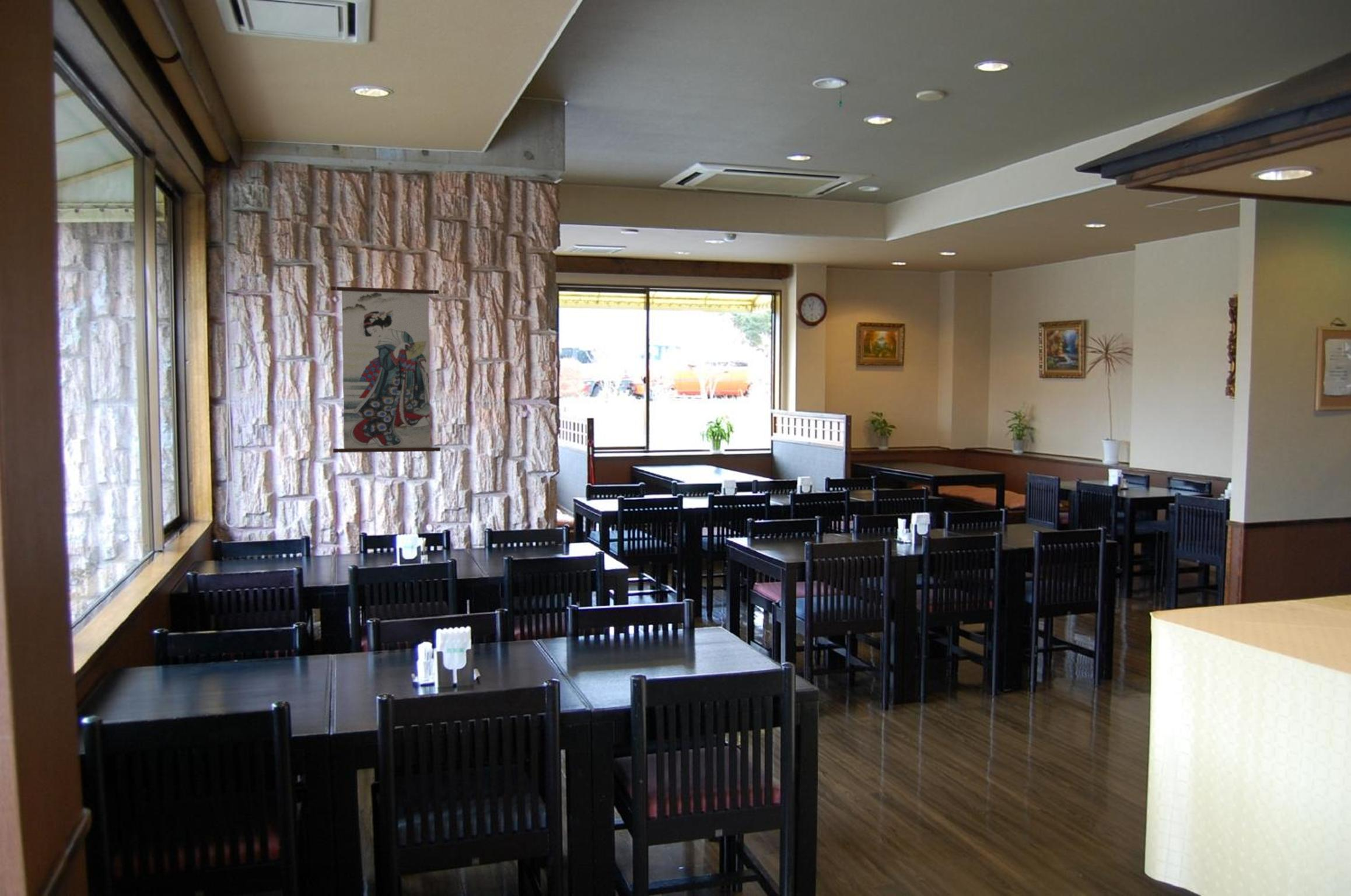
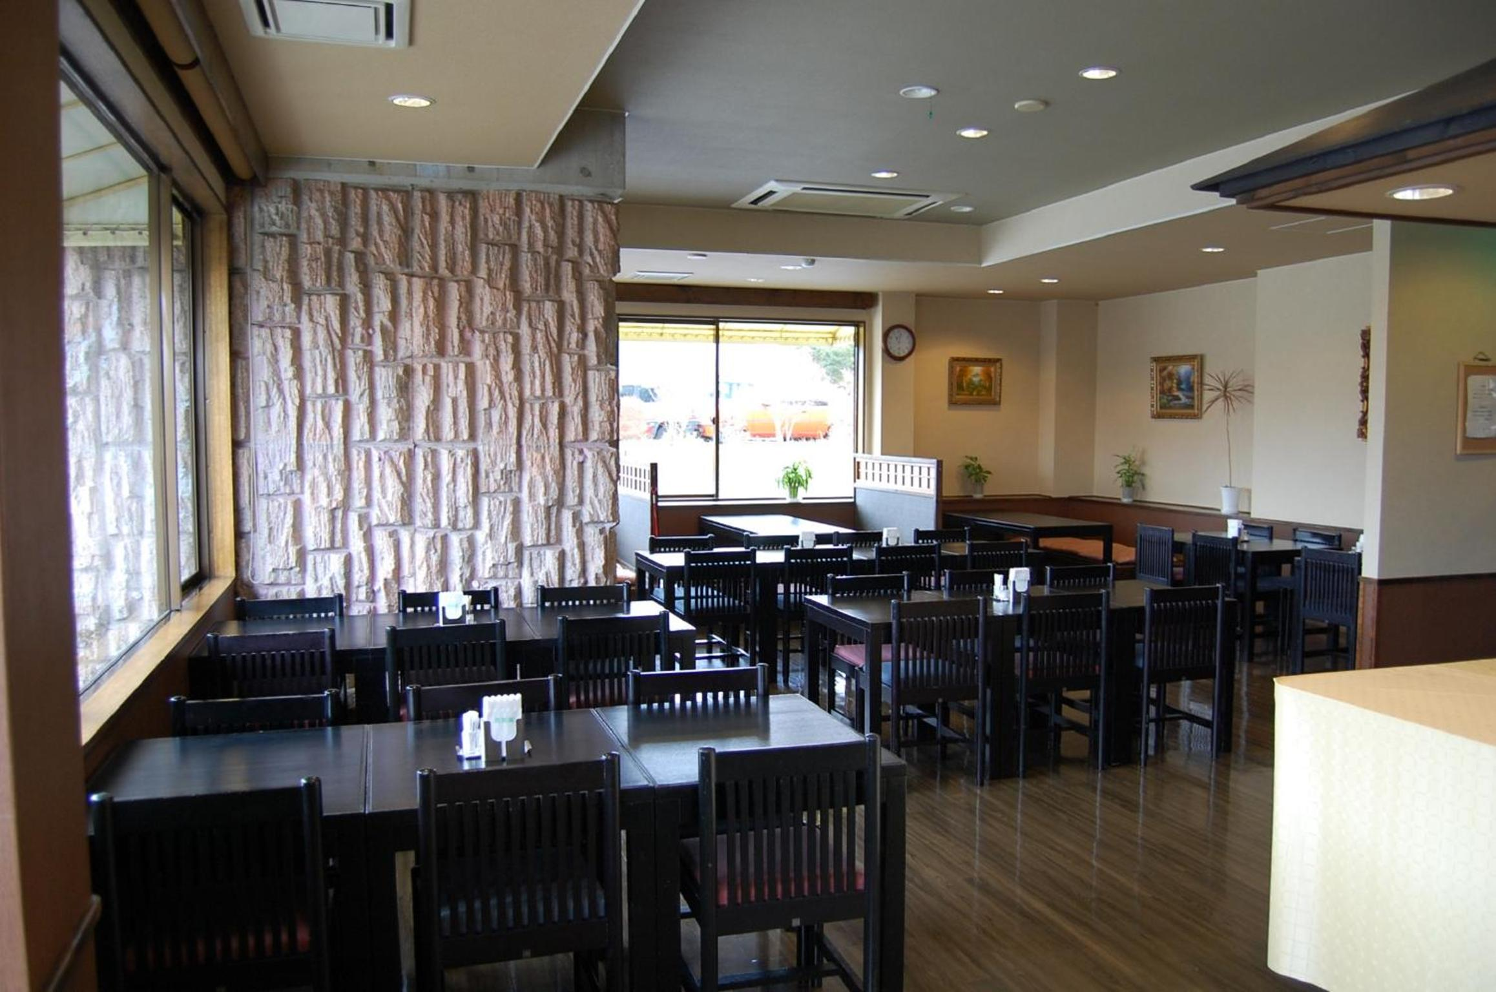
- wall scroll (386, 358)
